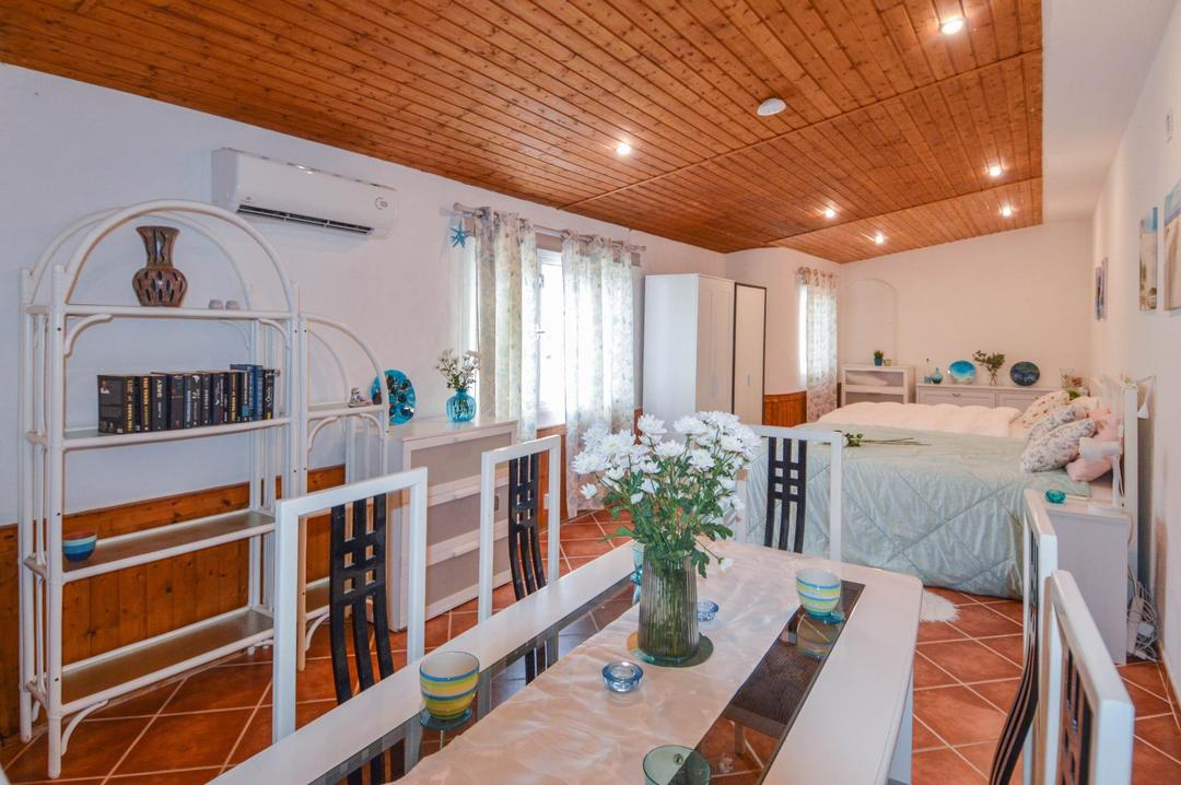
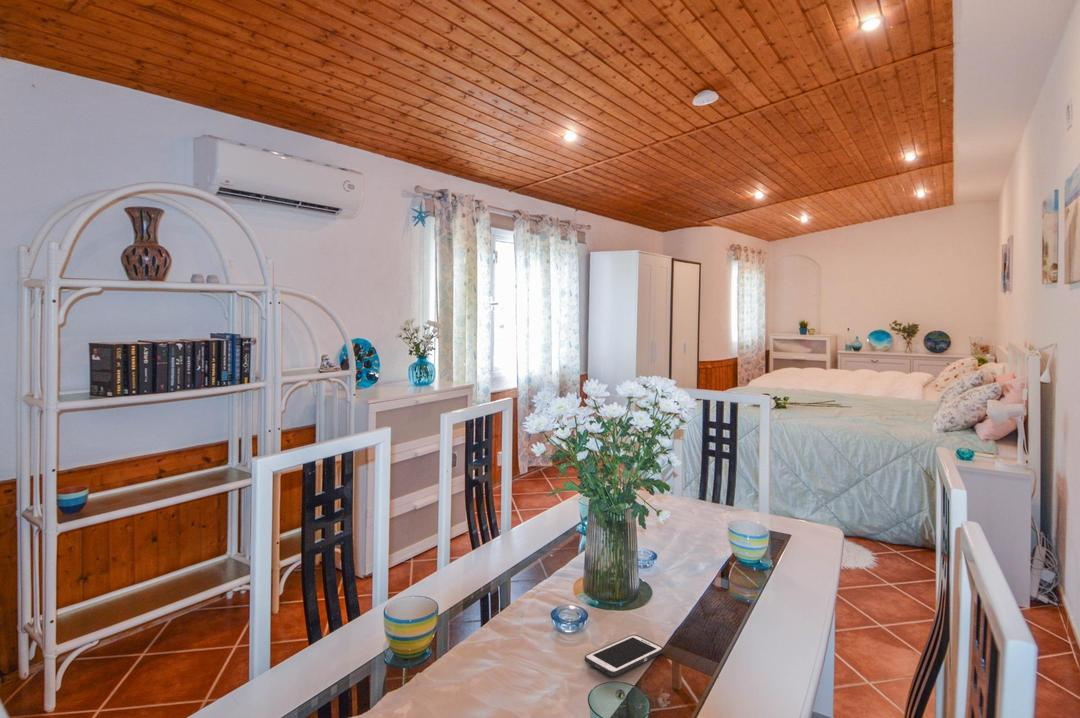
+ cell phone (624, 654)
